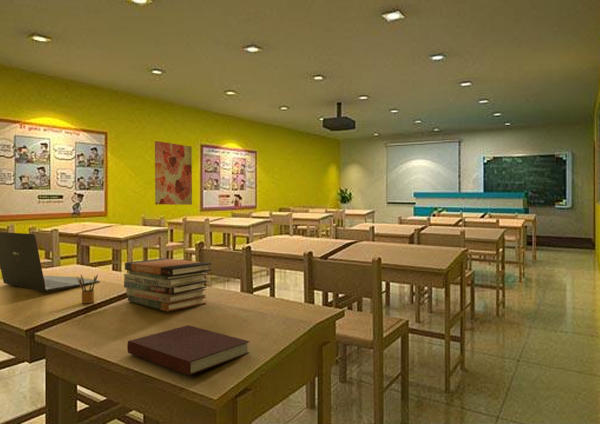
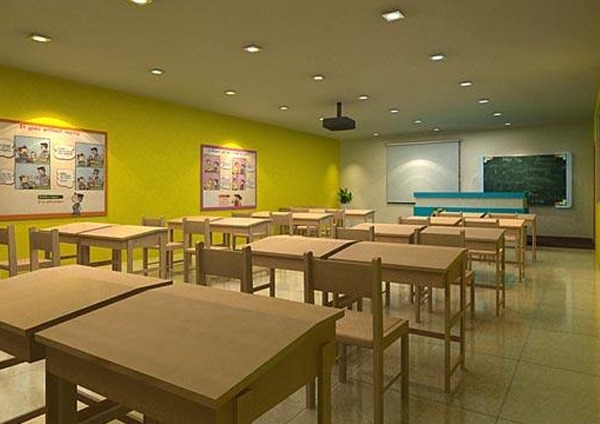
- laptop (39, 257)
- book stack (166, 282)
- pencil box (89, 288)
- wall art (174, 174)
- notebook (188, 347)
